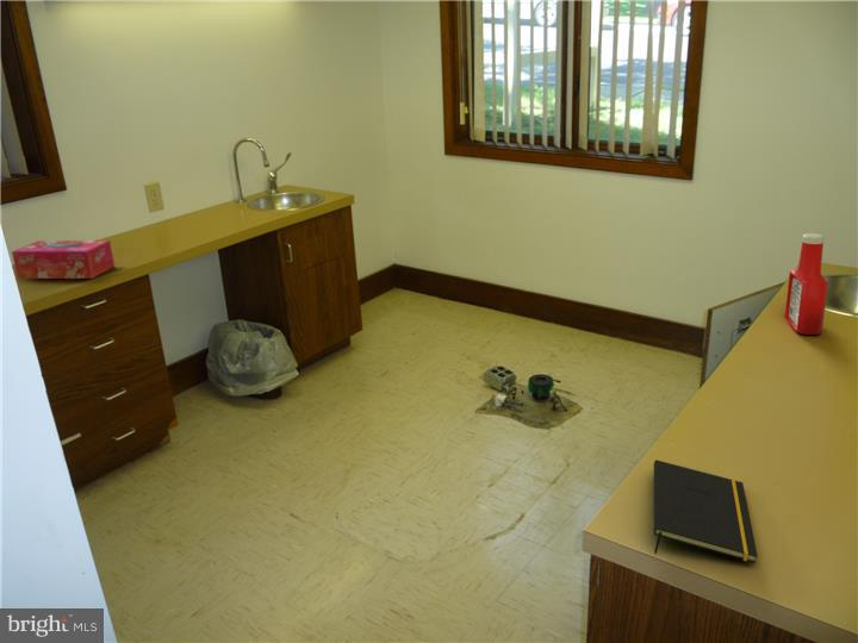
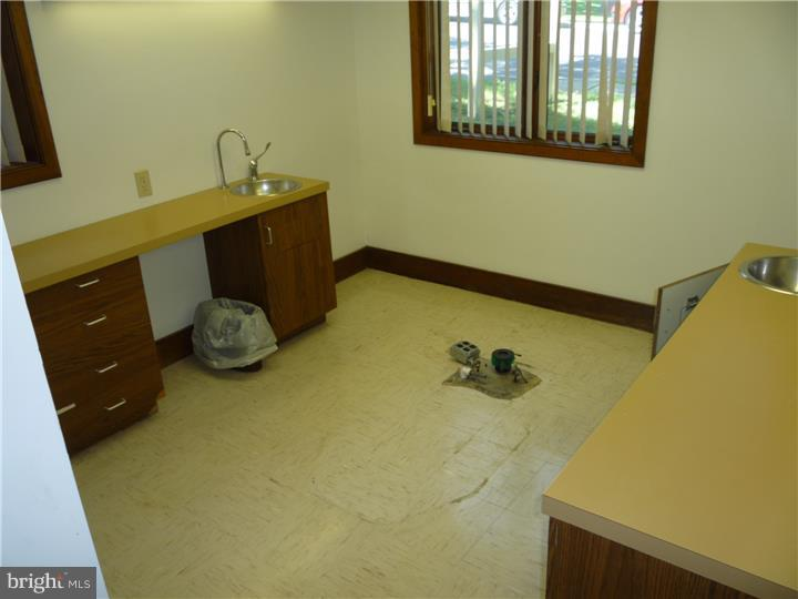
- notepad (701, 506)
- soap bottle (808, 281)
- tissue box (63, 258)
